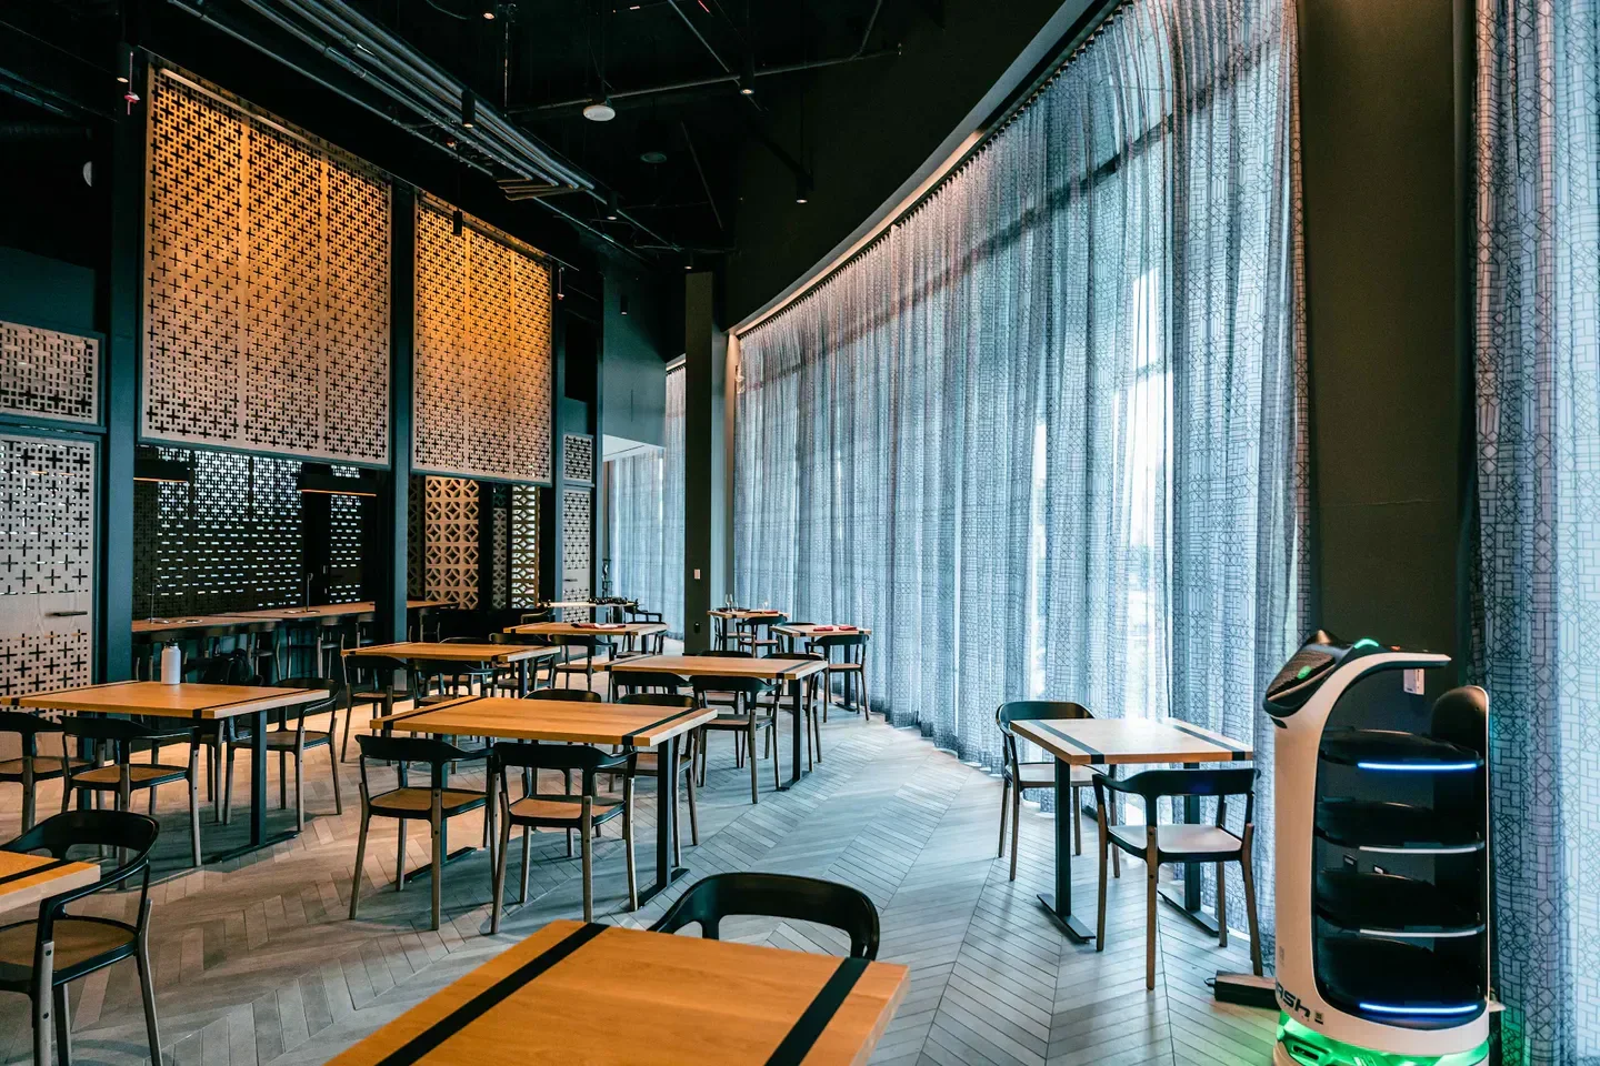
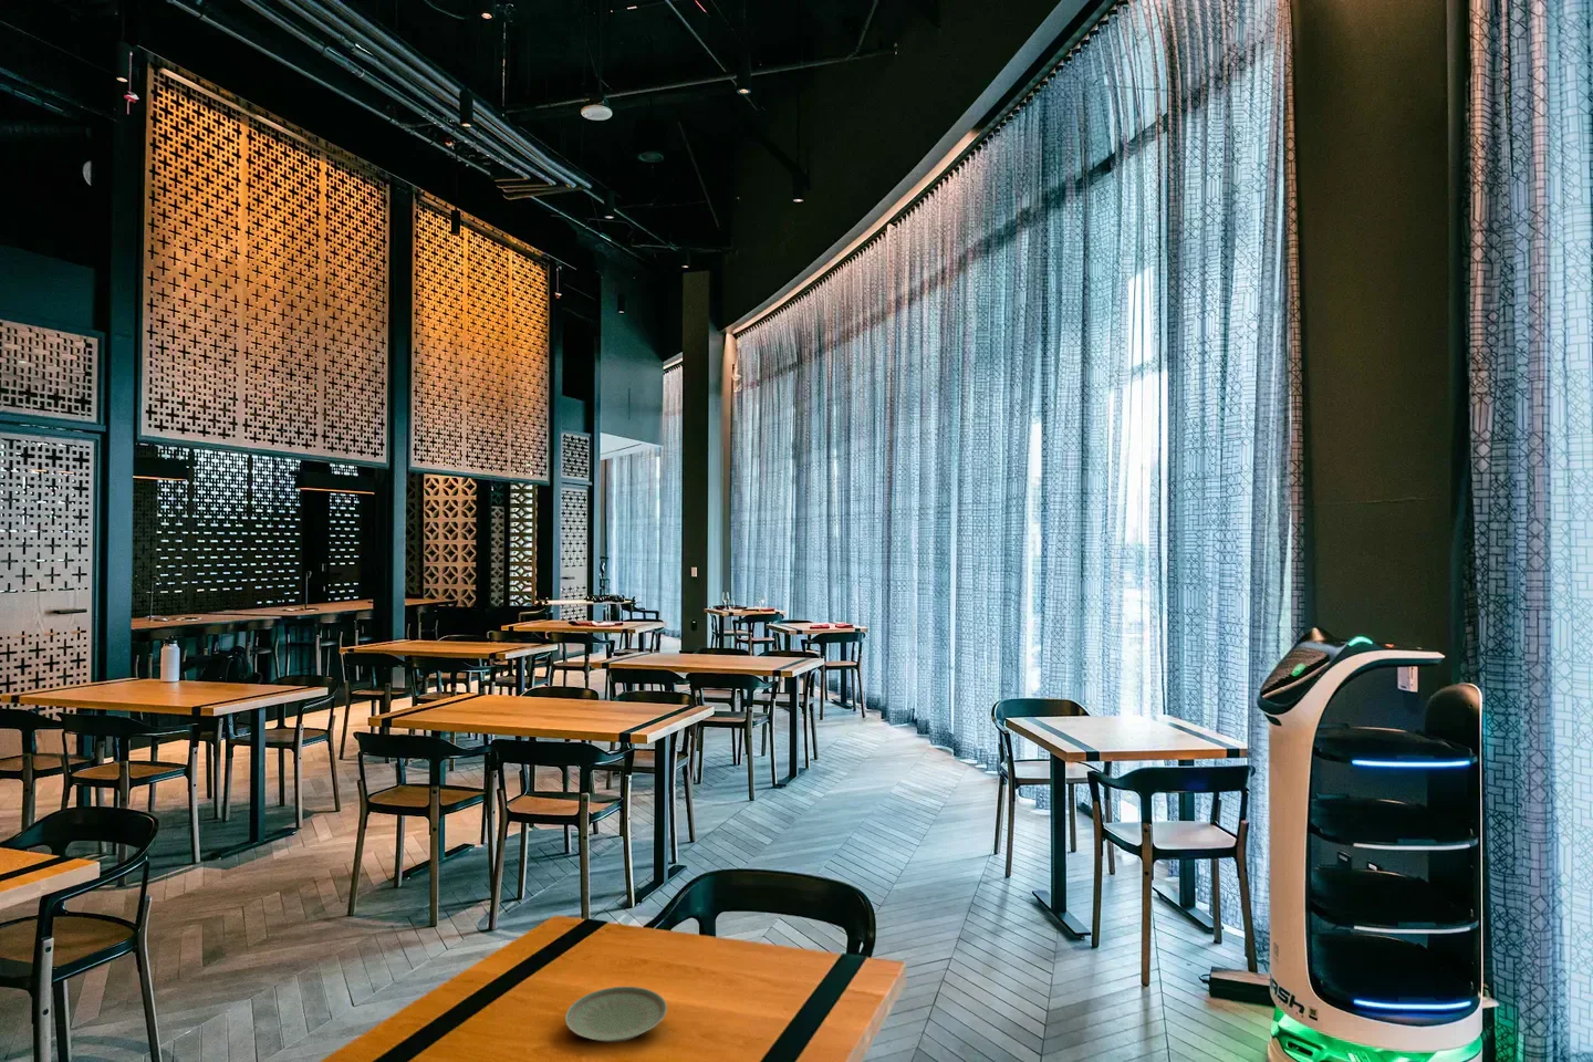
+ plate (616, 1018)
